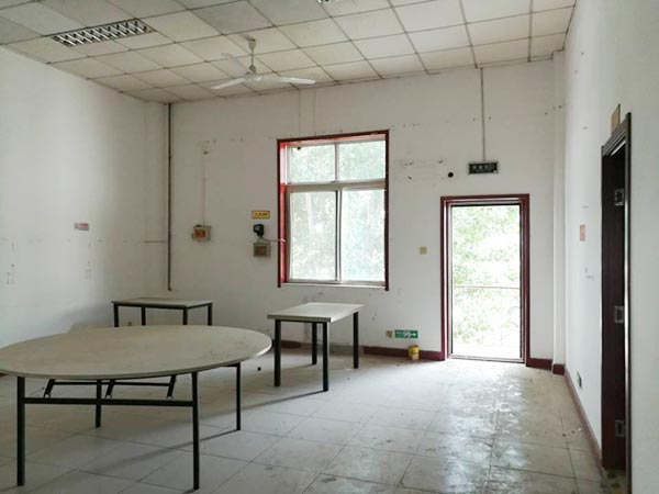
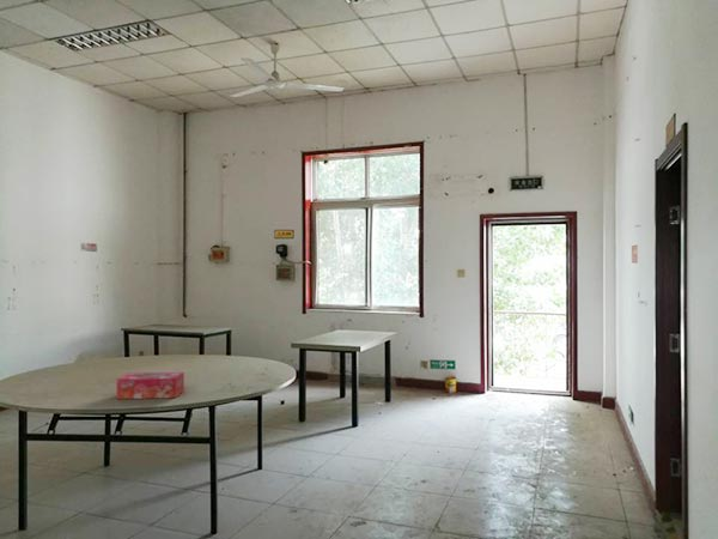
+ tissue box (151, 384)
